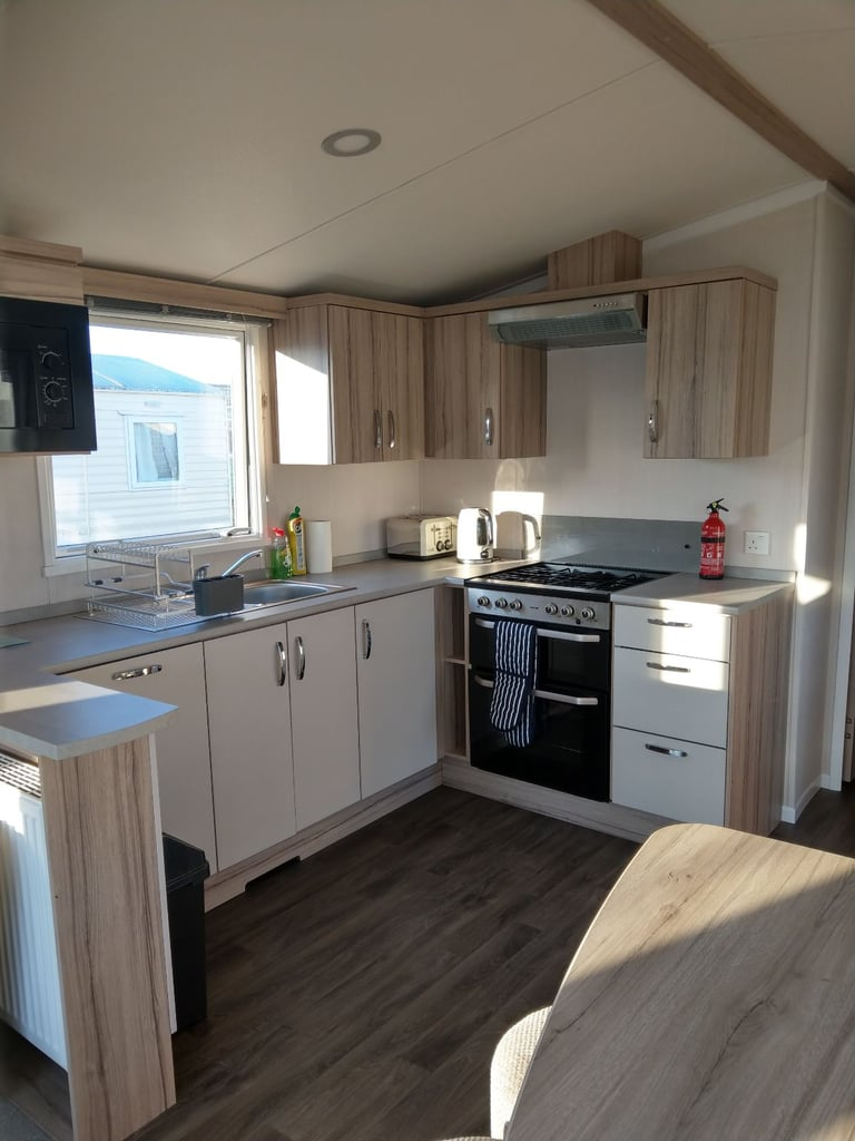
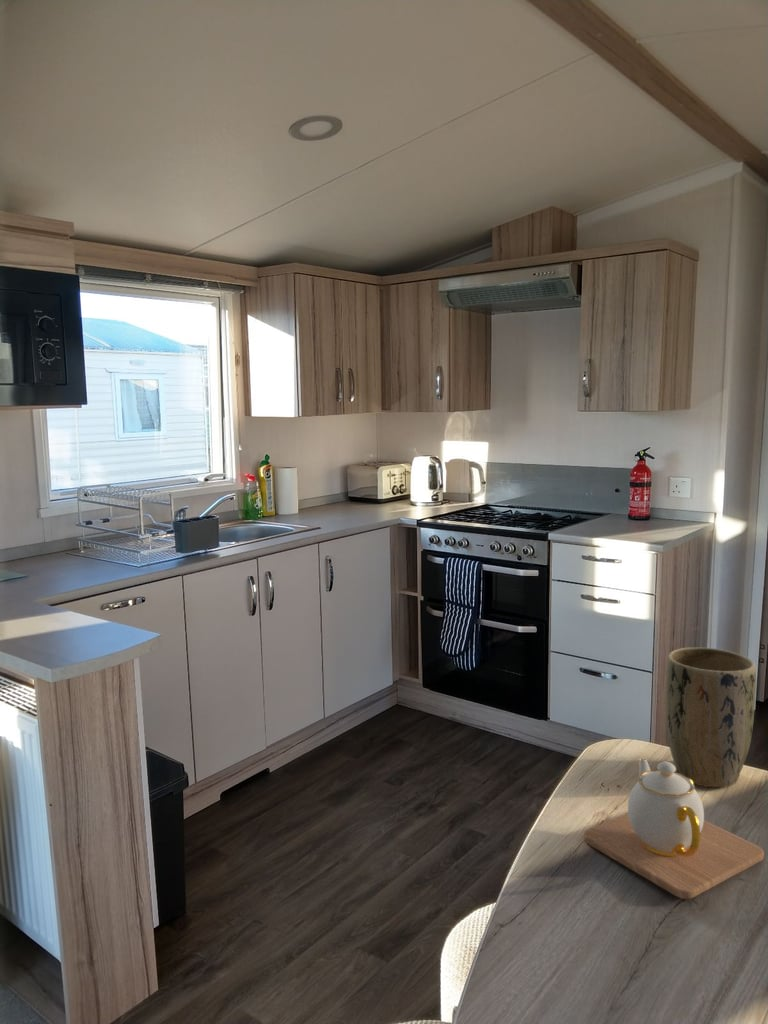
+ teapot (673, 804)
+ plant pot (707, 717)
